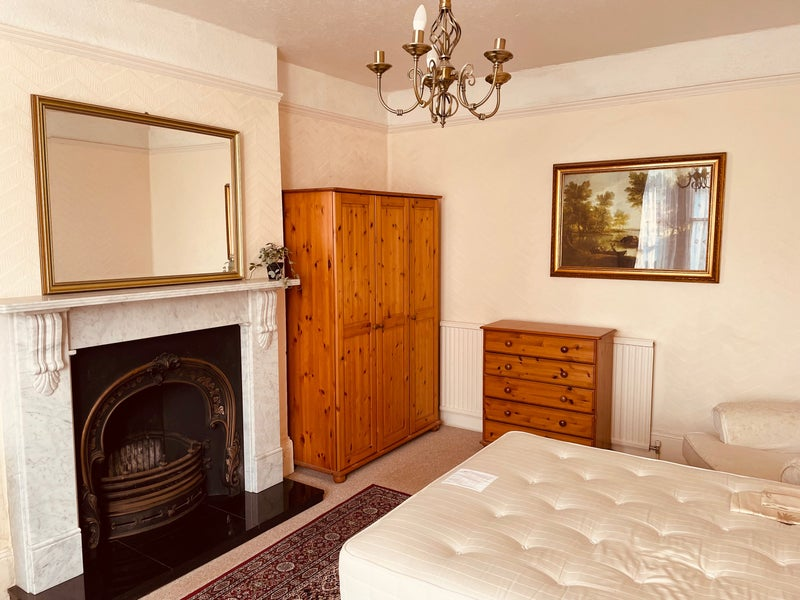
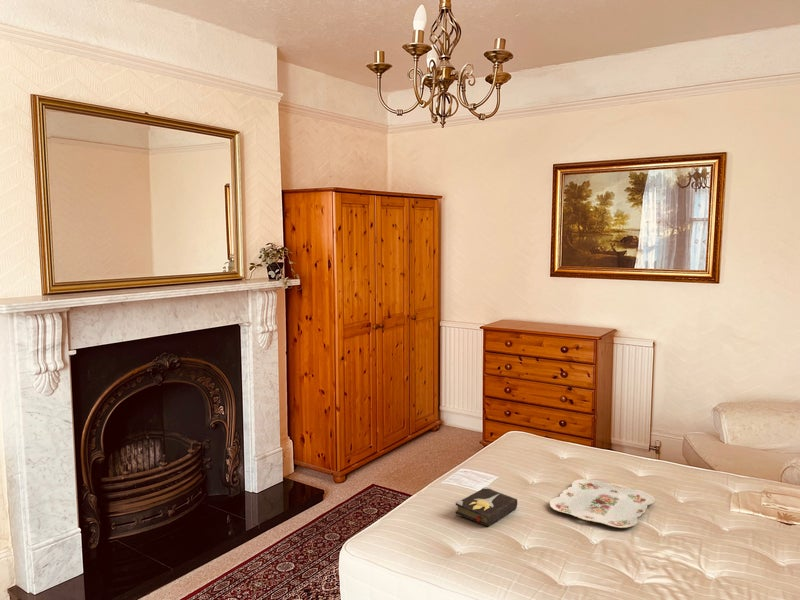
+ serving tray (602, 502)
+ hardback book (486, 505)
